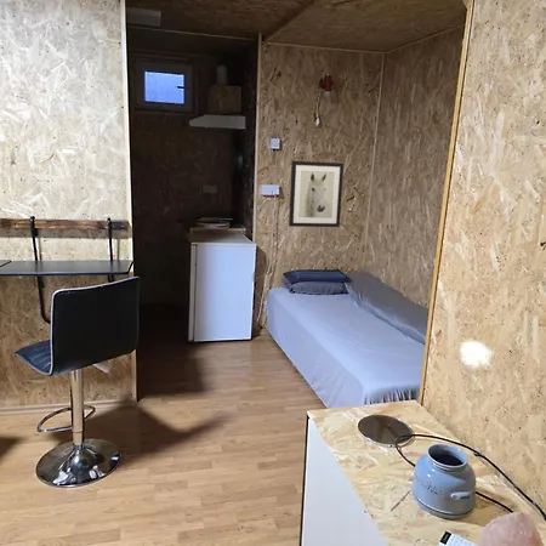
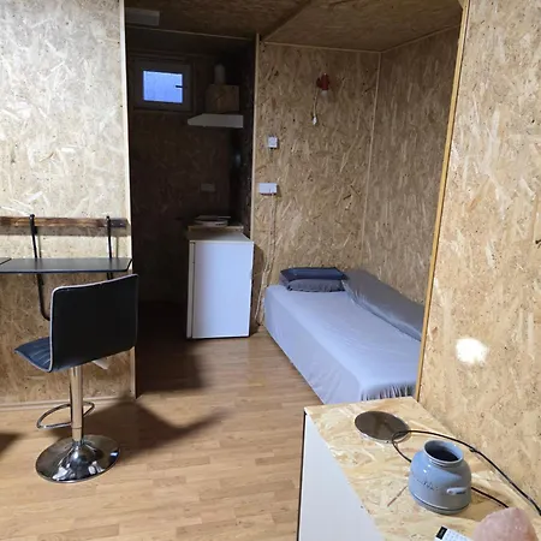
- wall art (315, 194)
